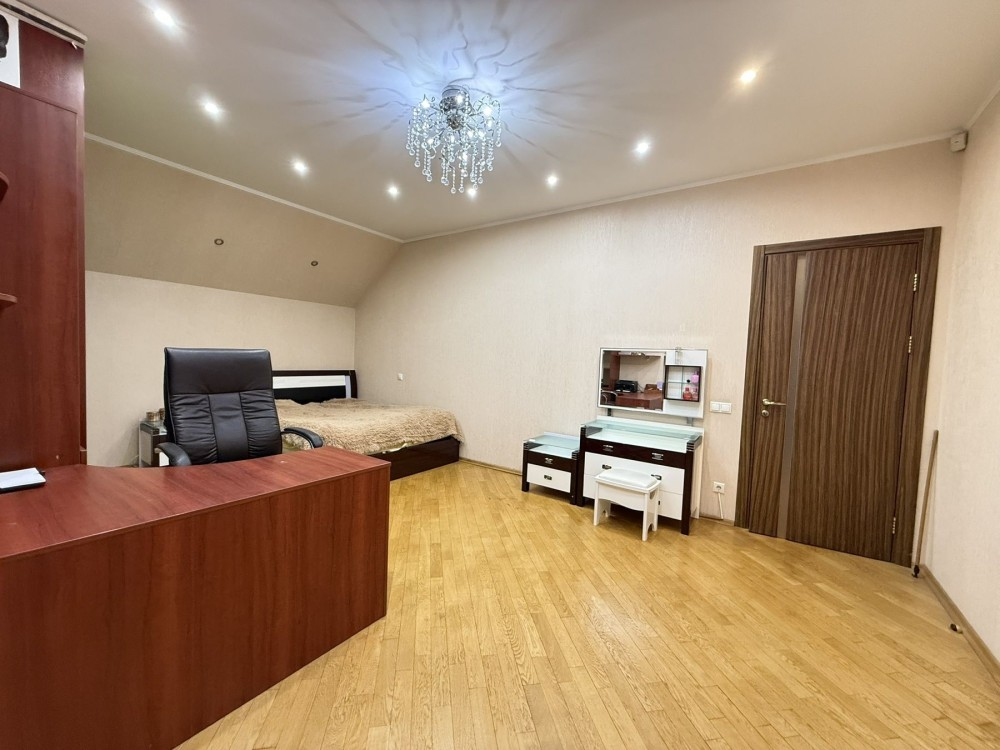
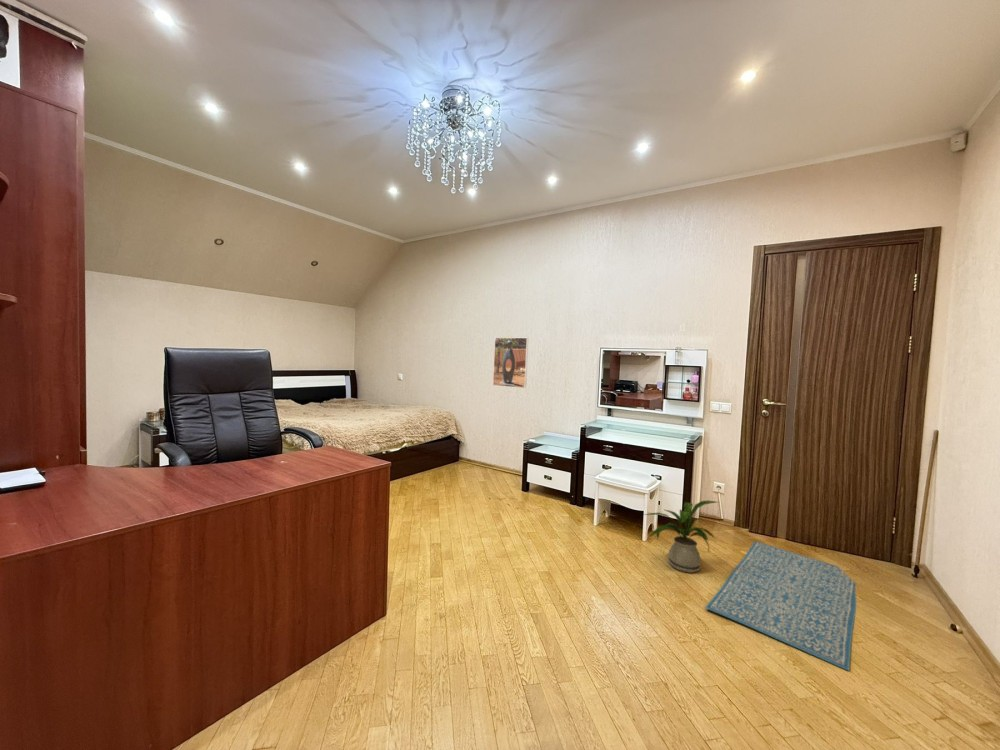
+ house plant (679, 529)
+ rug (789, 588)
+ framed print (510, 362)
